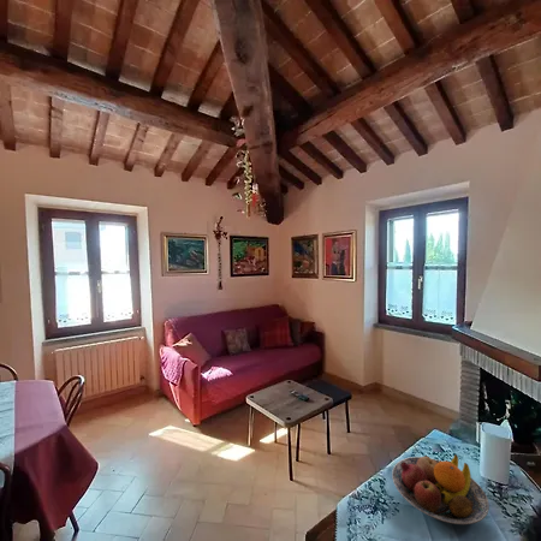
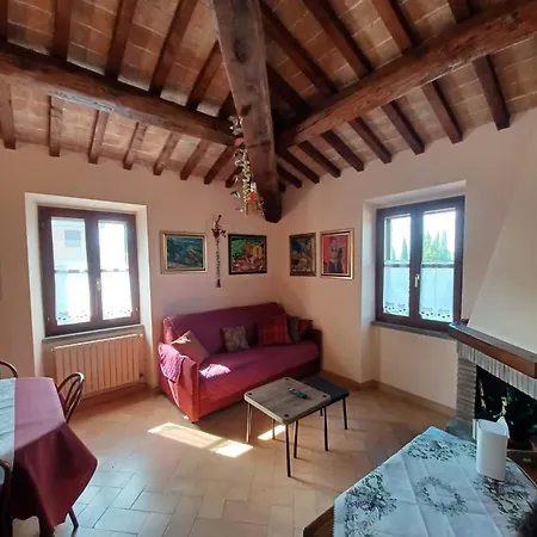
- fruit bowl (436, 482)
